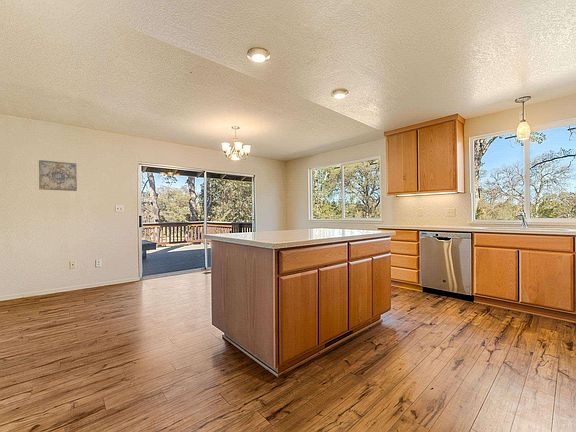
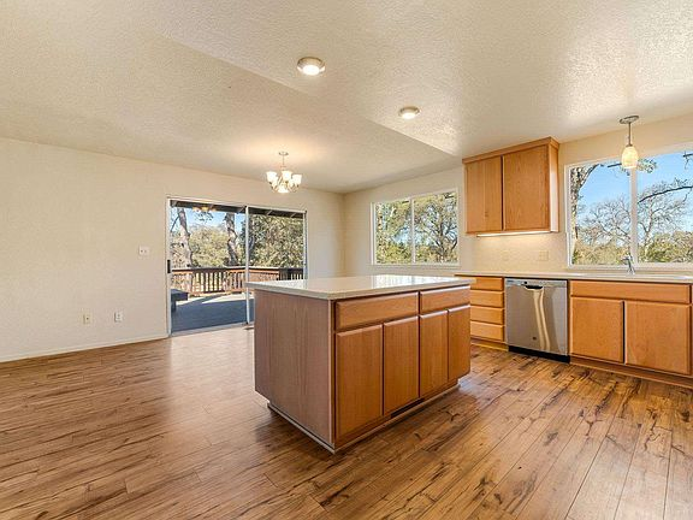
- wall art (58, 176)
